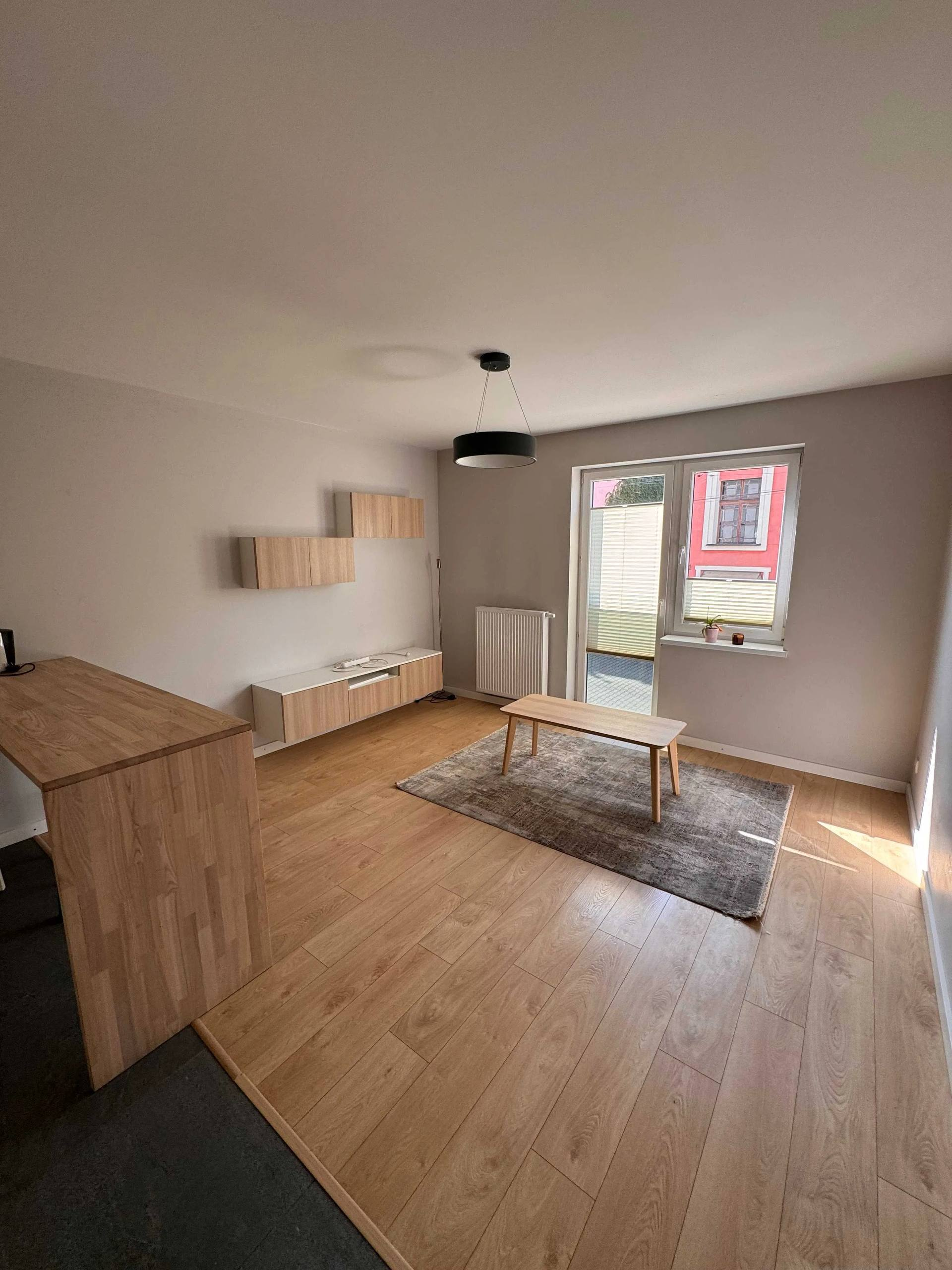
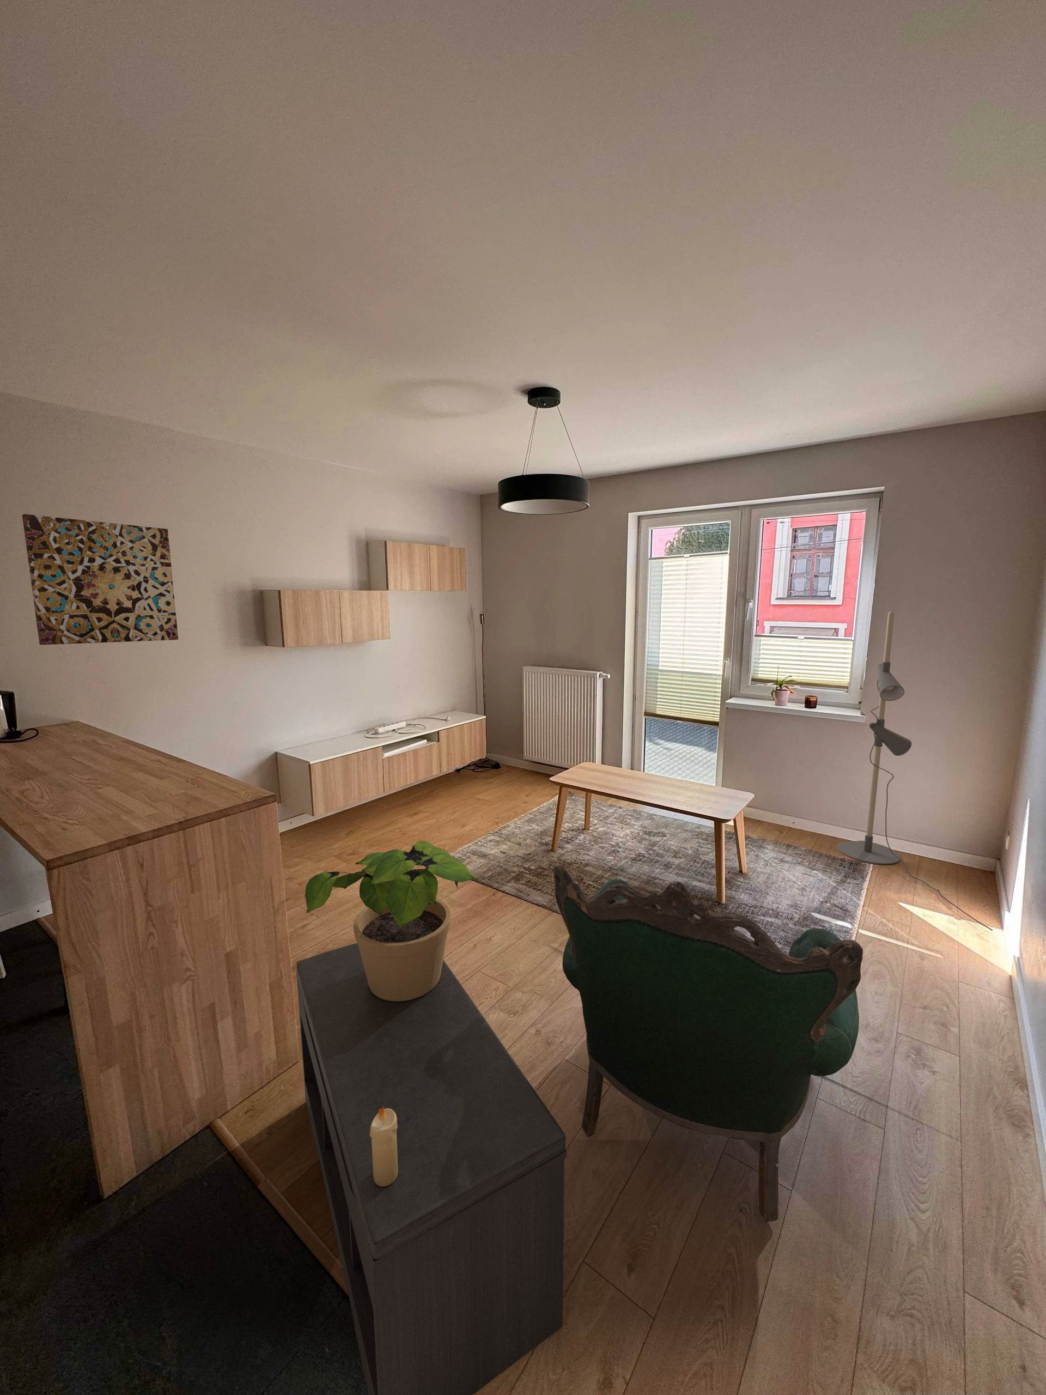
+ potted plant (393, 927)
+ bench (407, 1114)
+ floor lamp (911, 747)
+ candle (385, 1140)
+ wall art (108, 583)
+ armchair (699, 971)
